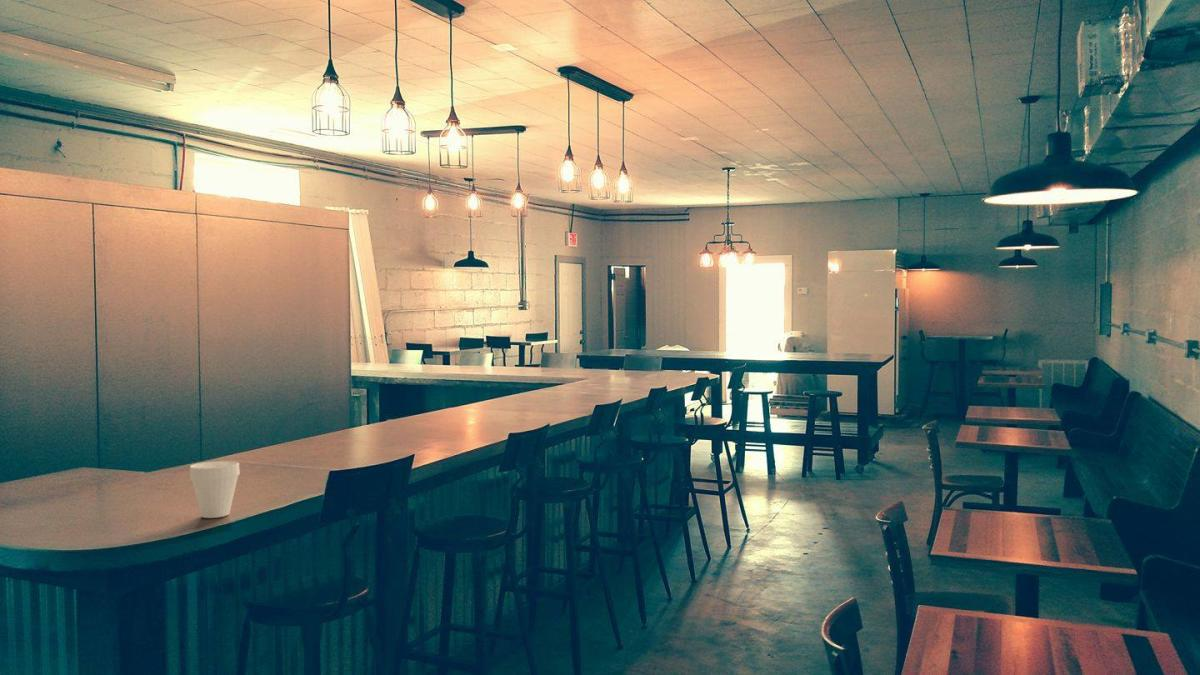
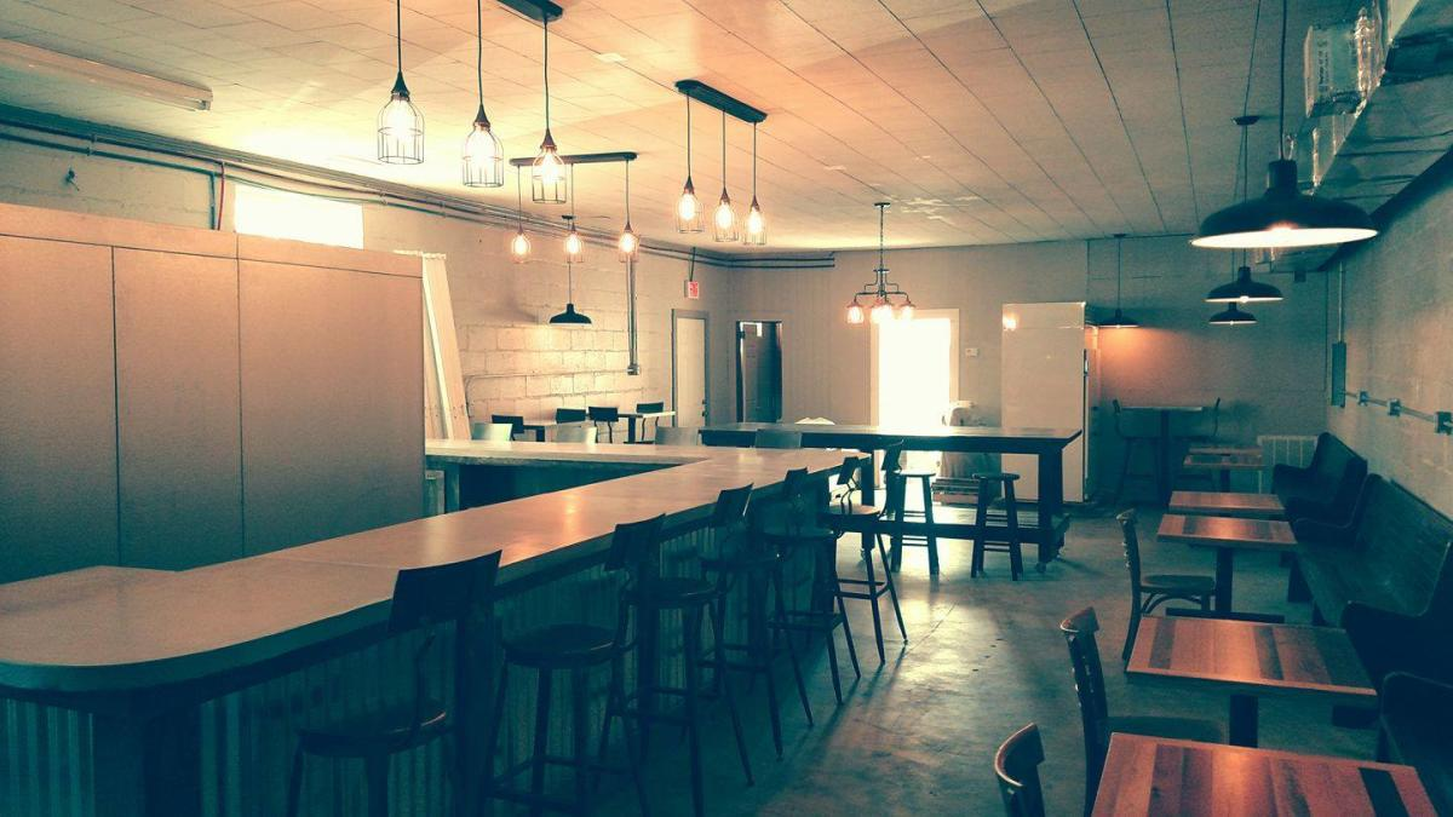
- cup (215, 489)
